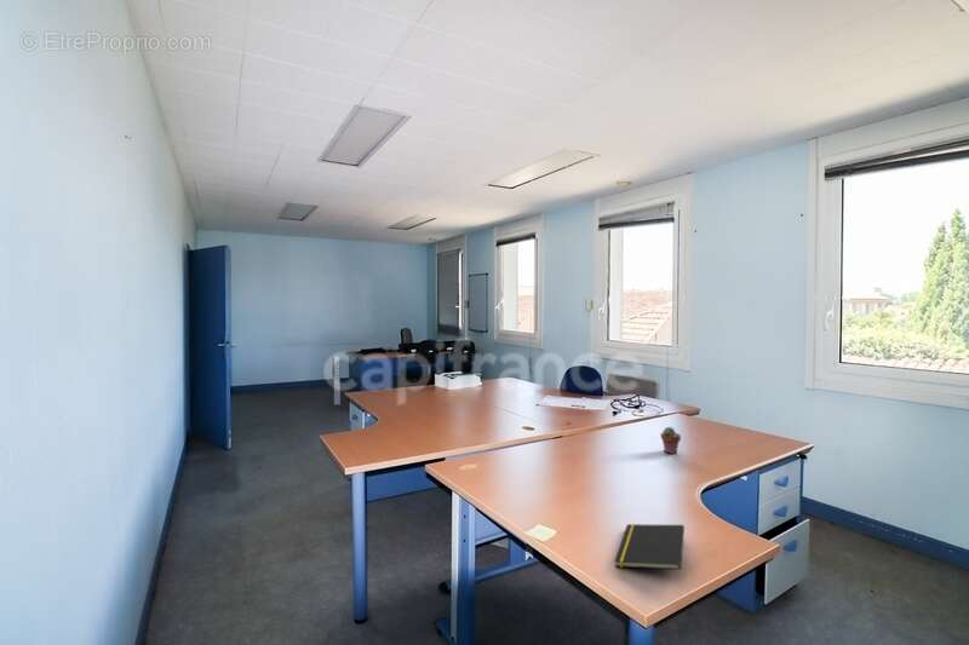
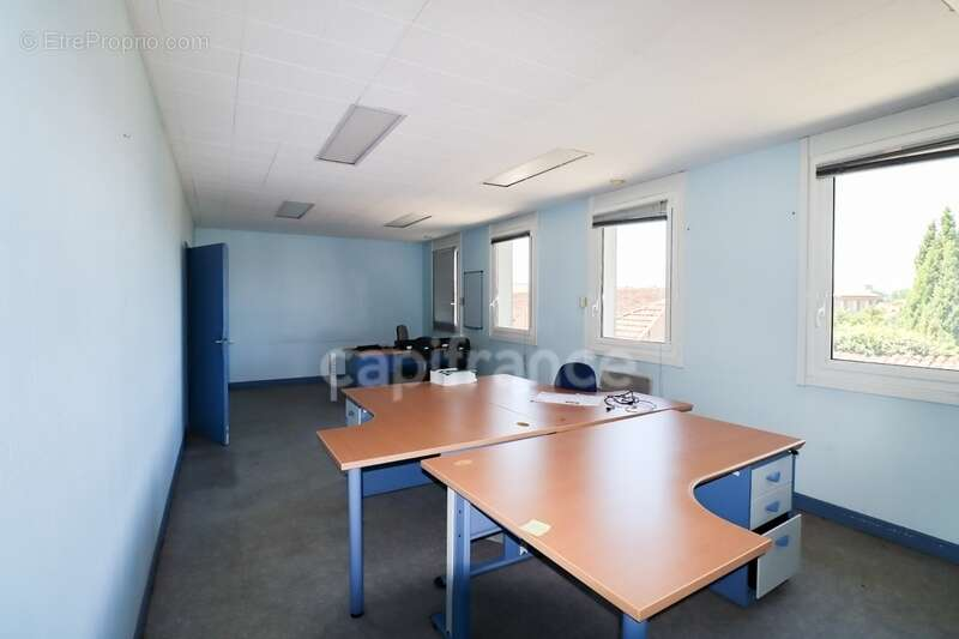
- potted succulent (670, 438)
- notepad (650, 545)
